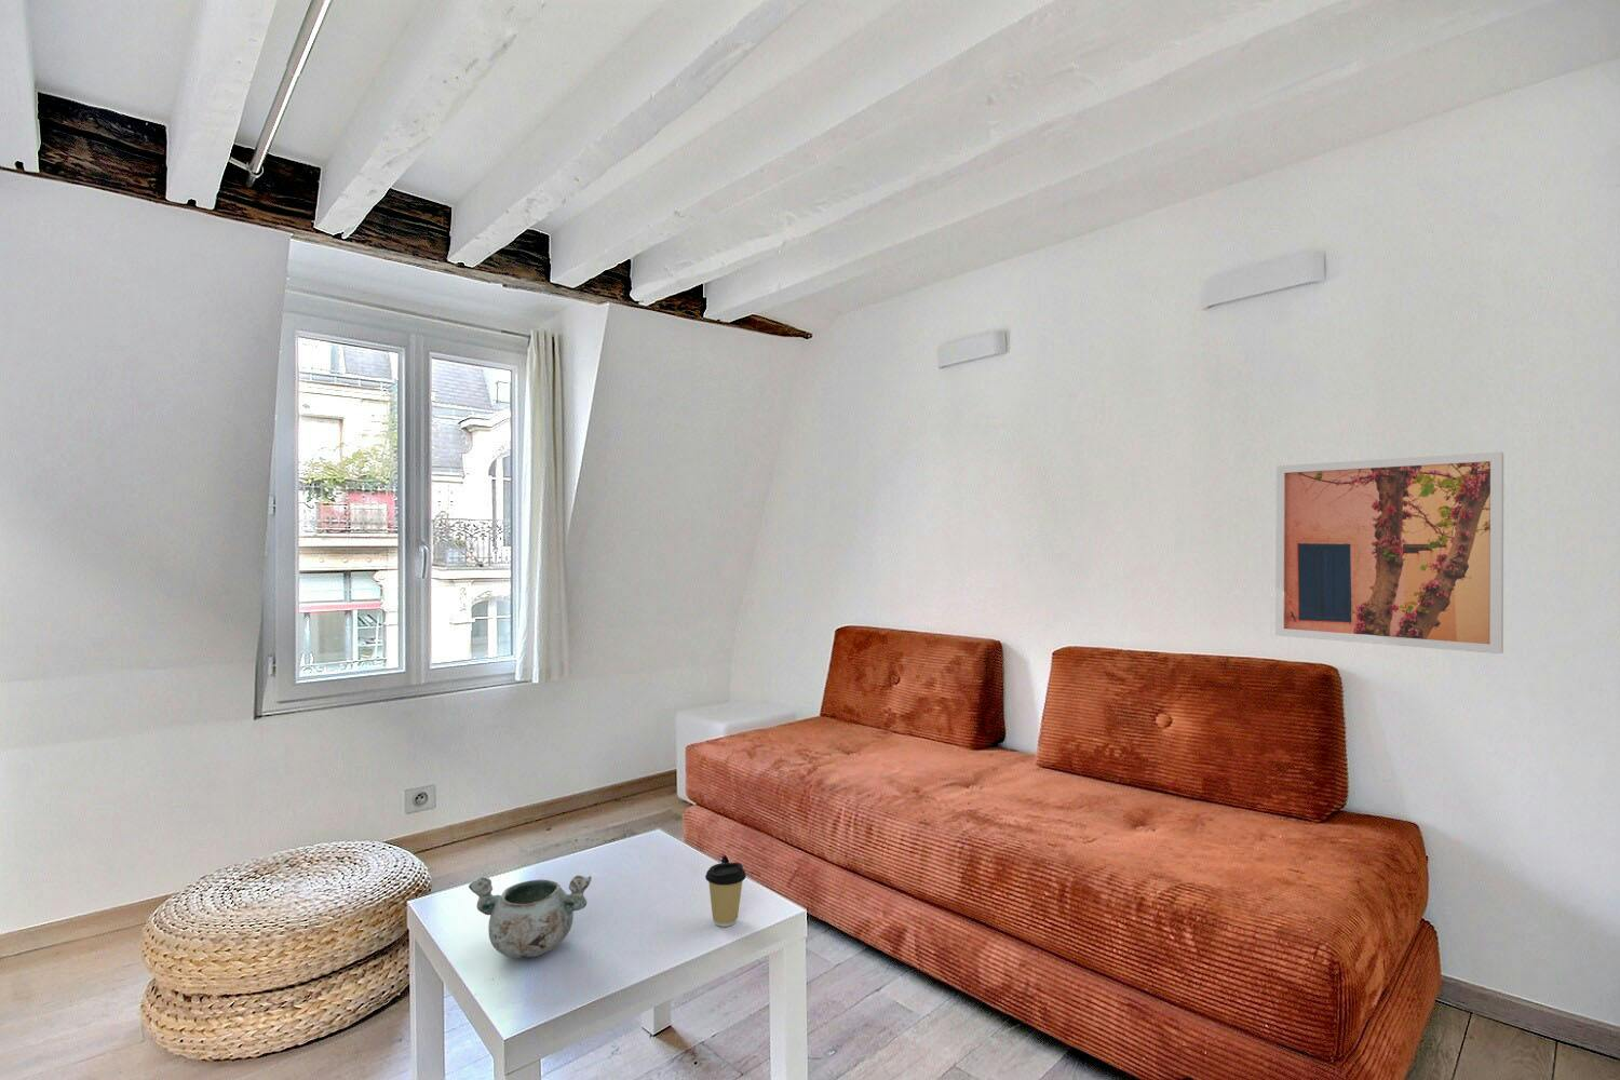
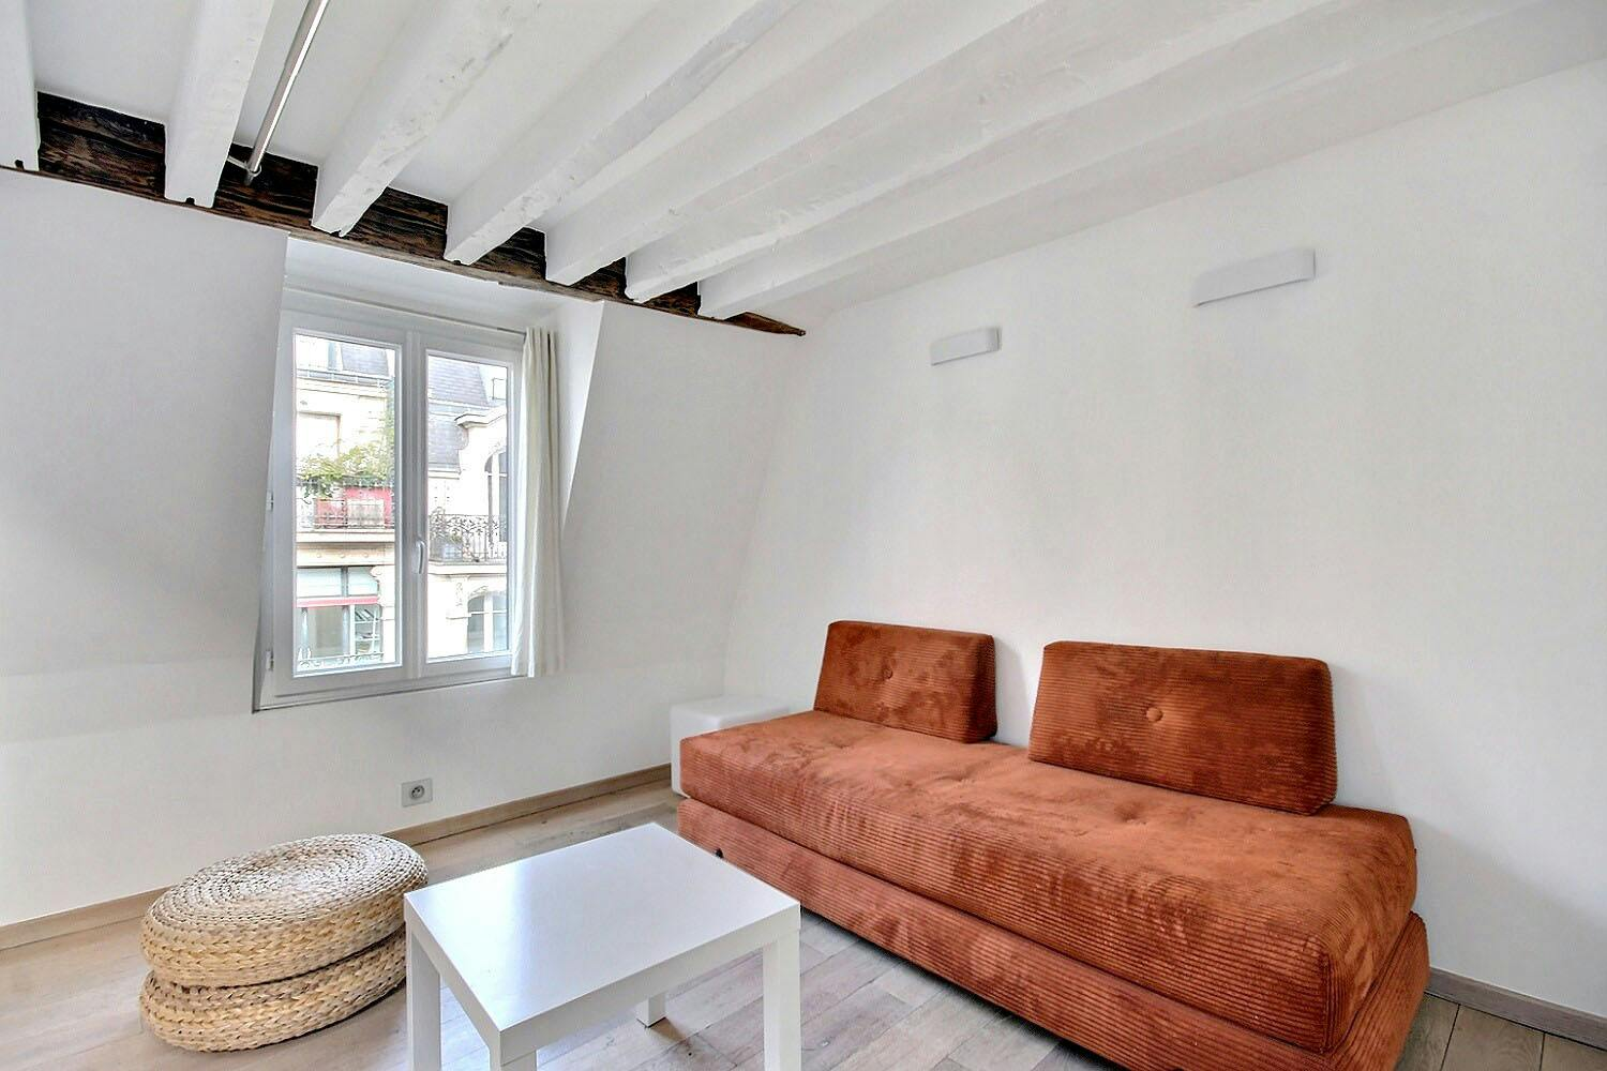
- coffee cup (724, 893)
- wall art (1380, 551)
- decorative bowl (529, 911)
